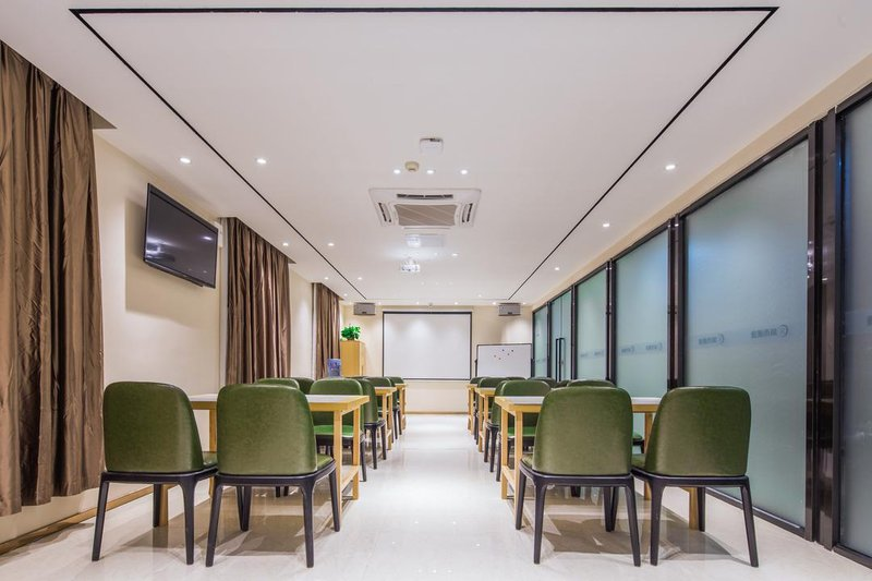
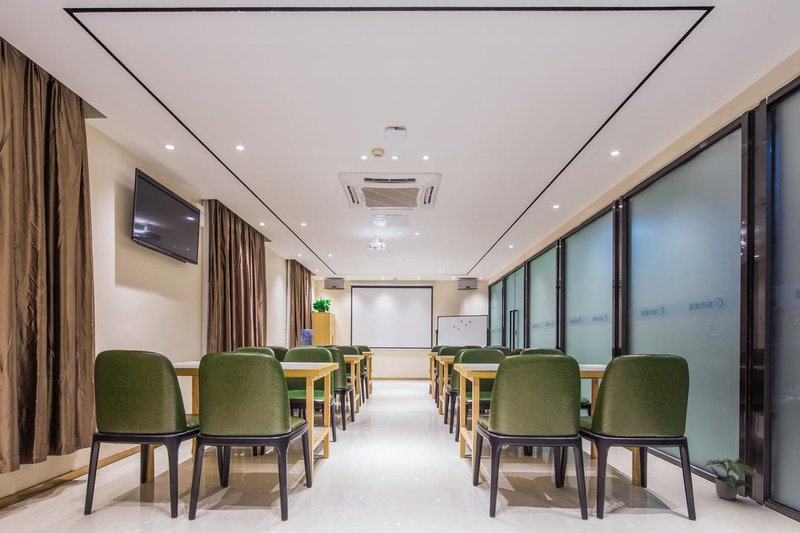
+ potted plant (731, 478)
